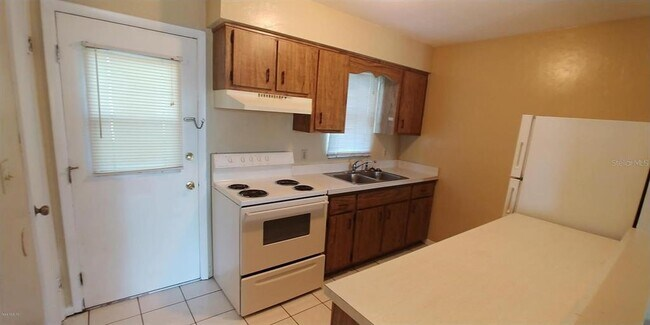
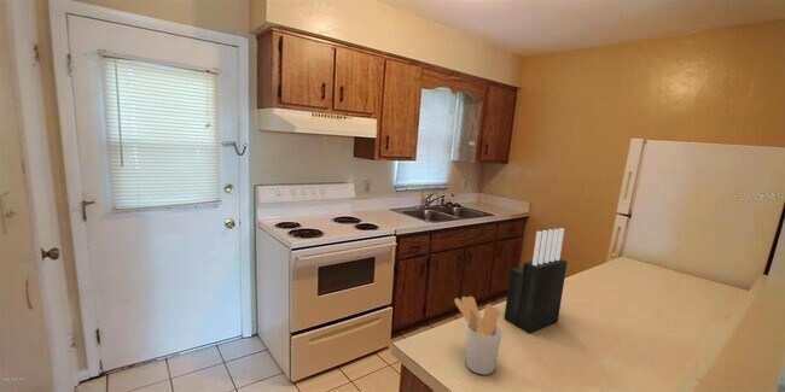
+ utensil holder (476, 332)
+ knife block (534, 274)
